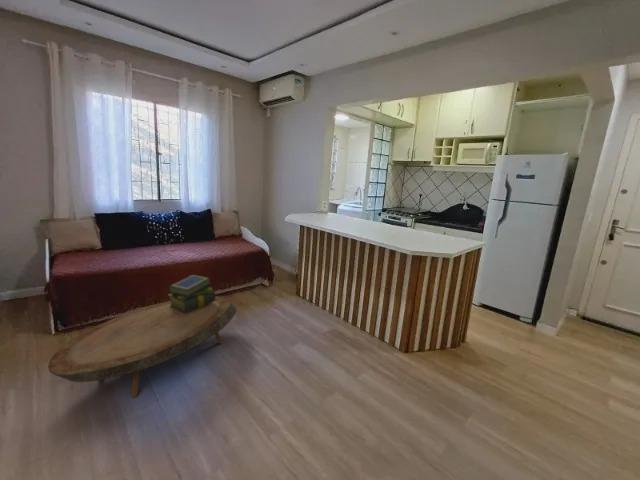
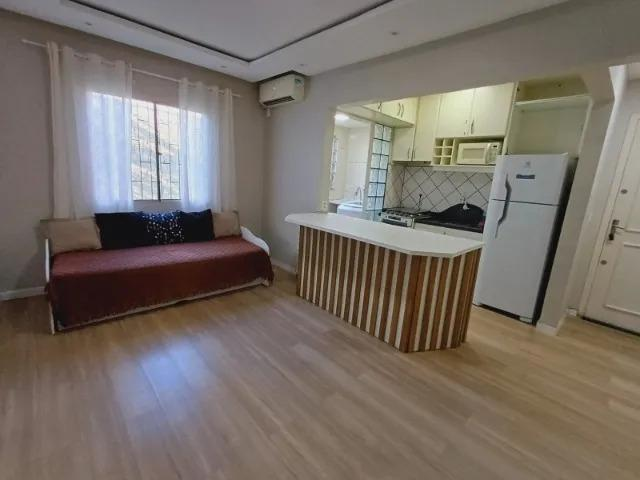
- stack of books (191, 292)
- coffee table (162, 341)
